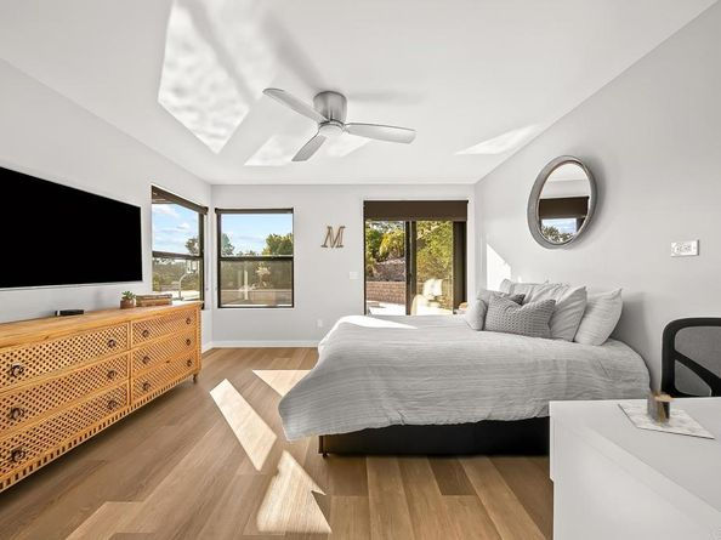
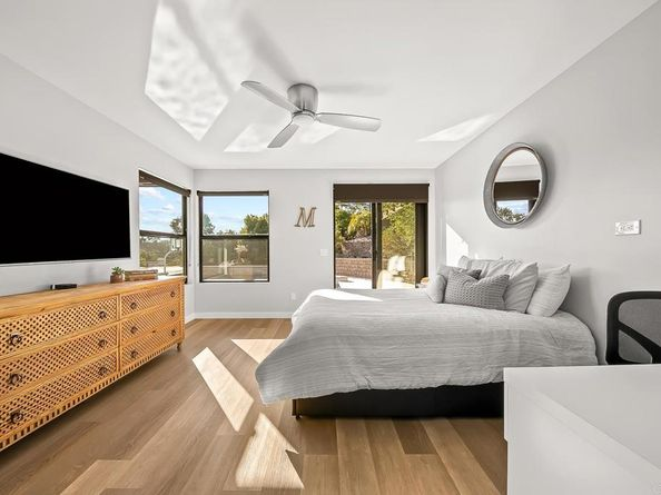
- architectural model (660, 397)
